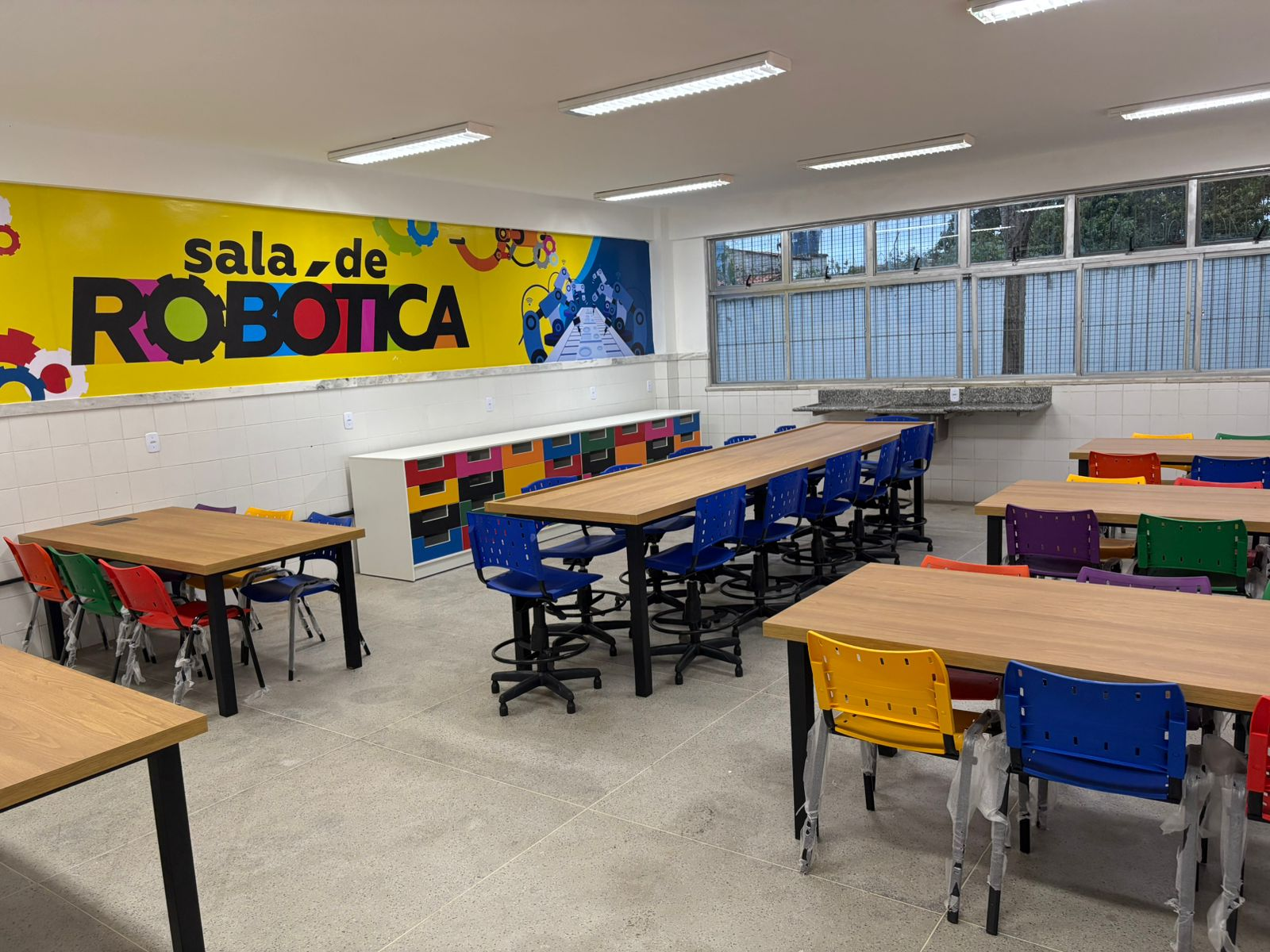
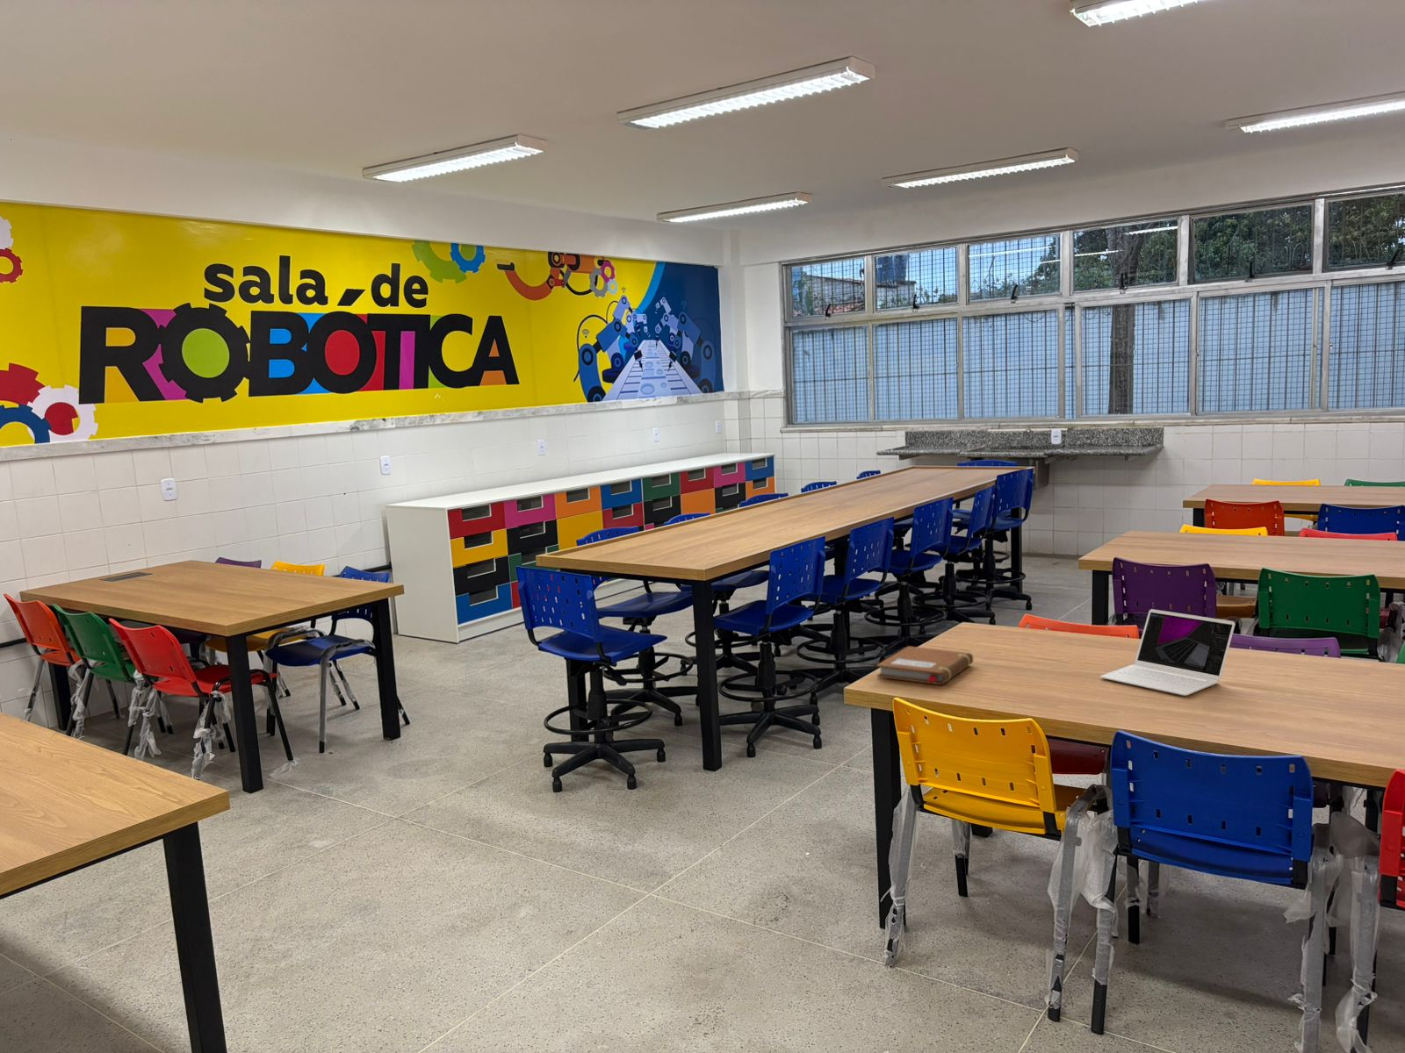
+ notebook (925, 665)
+ laptop (1167, 647)
